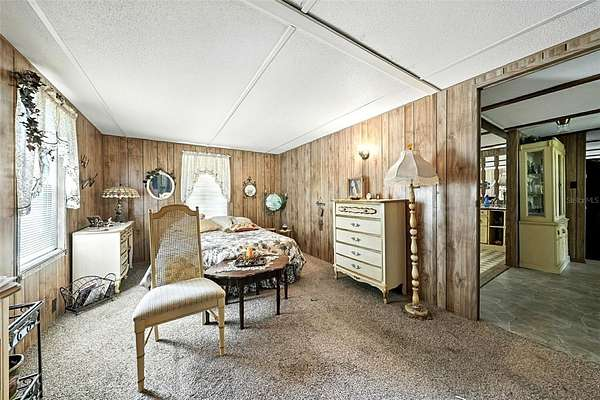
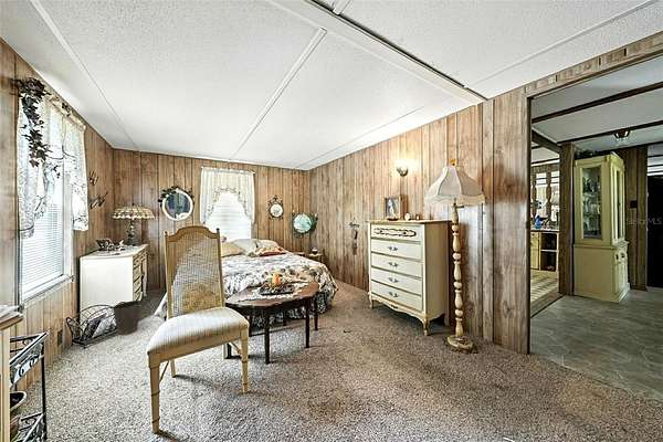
+ waste basket (127, 317)
